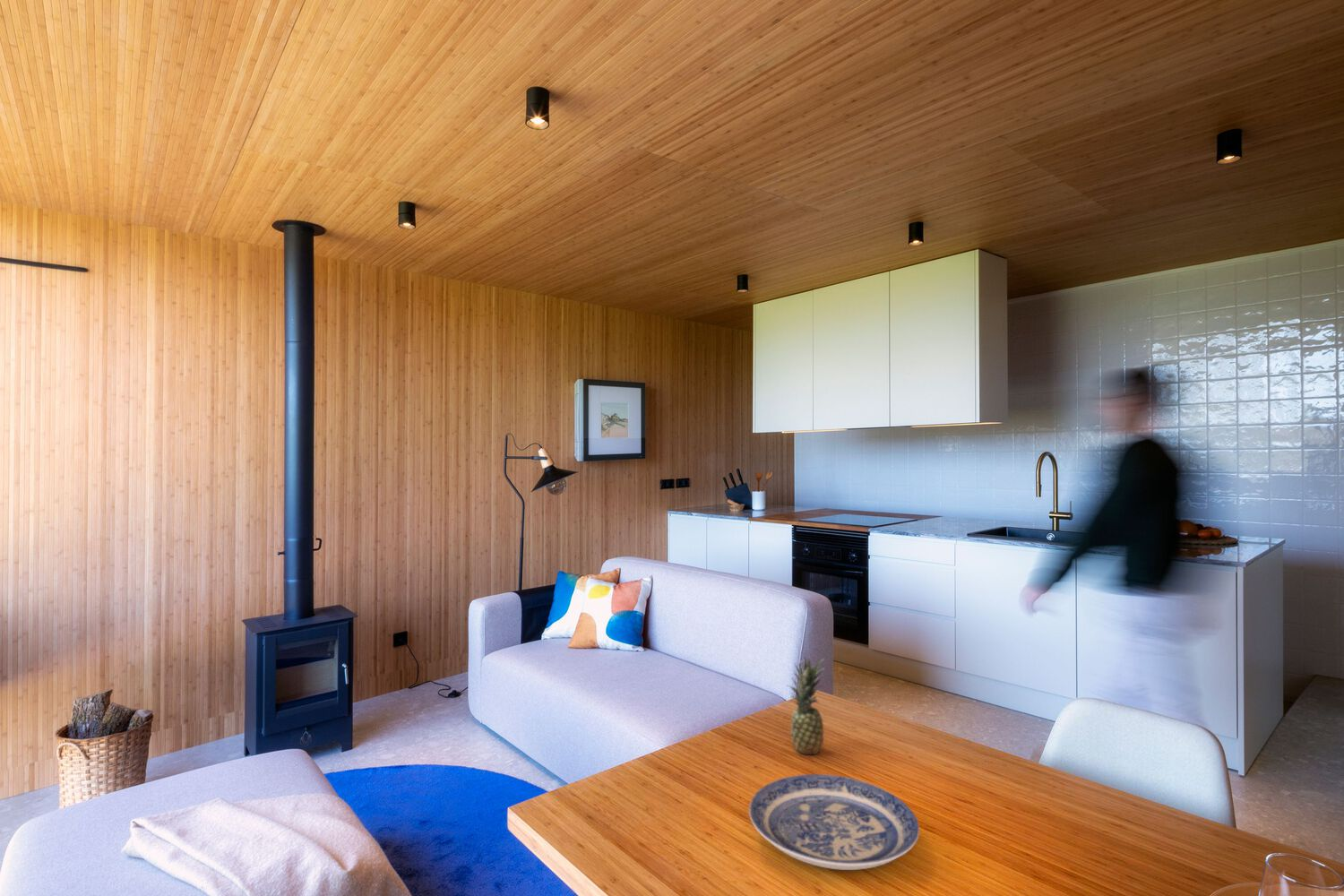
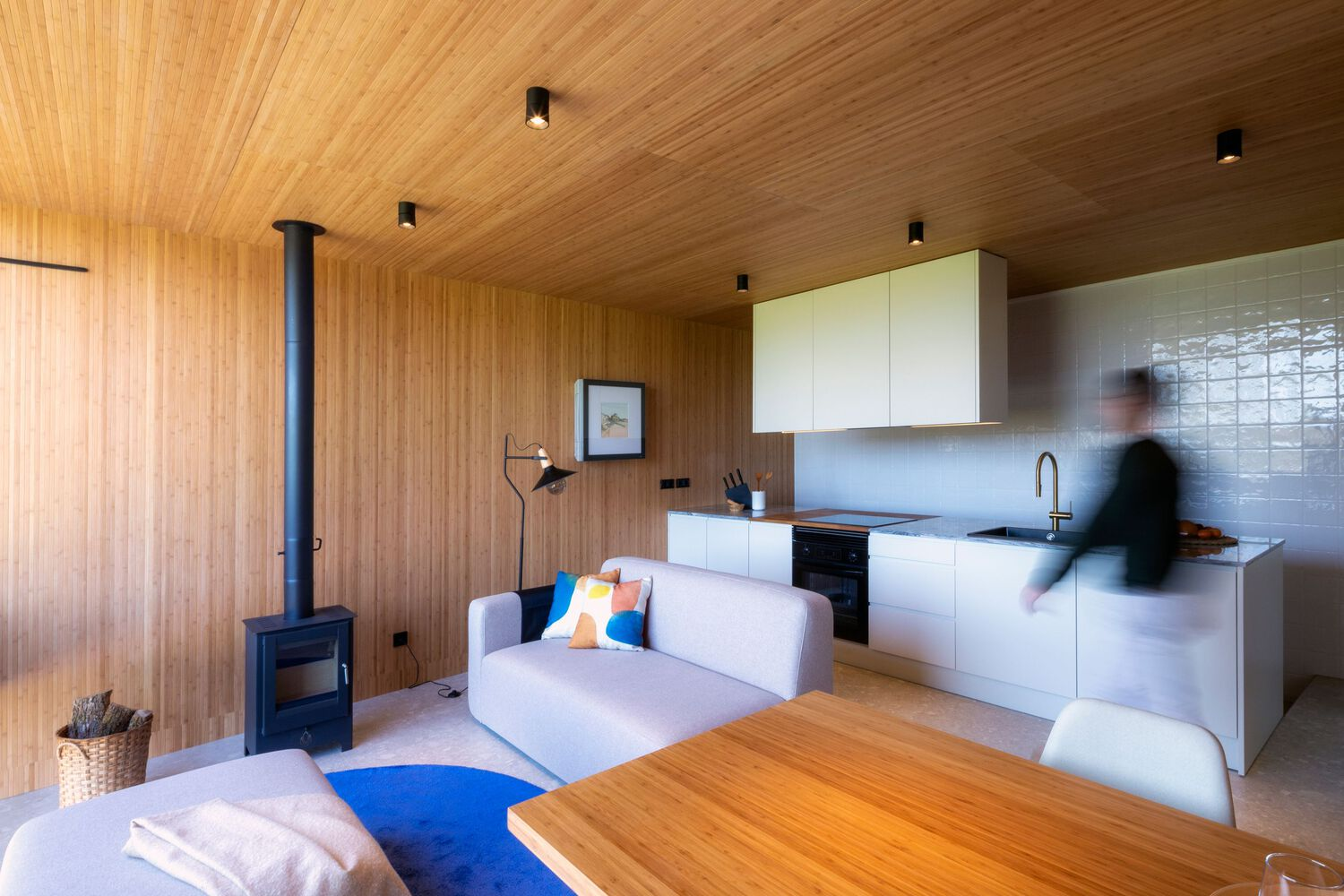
- fruit (807, 703)
- plate (831, 825)
